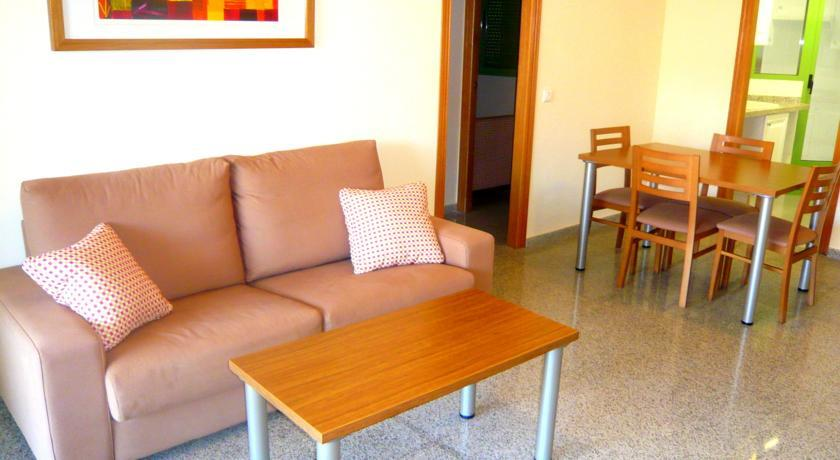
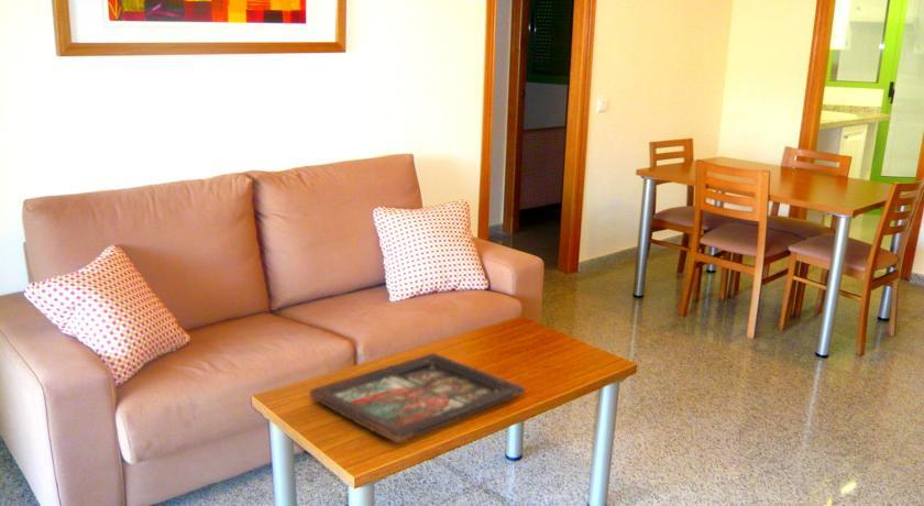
+ decorative tray (418, 393)
